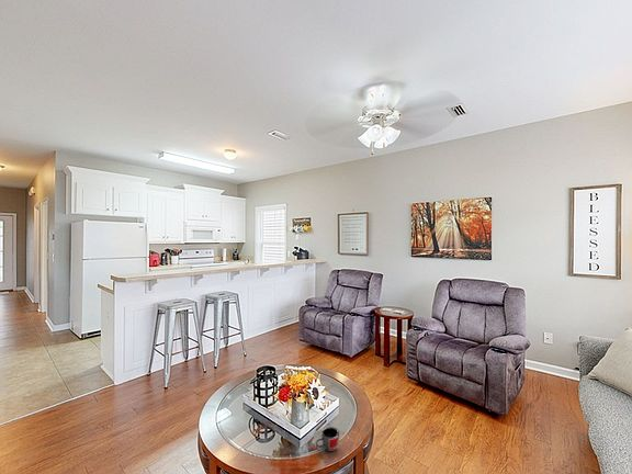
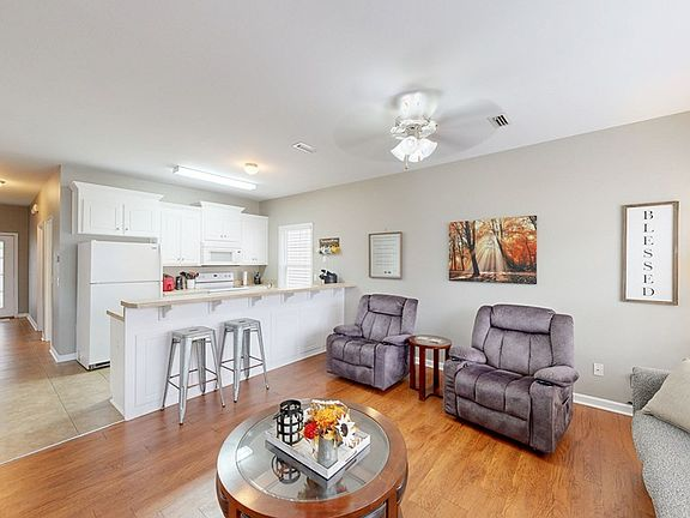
- mug (327, 440)
